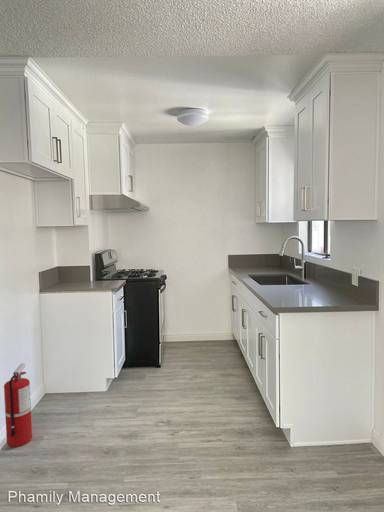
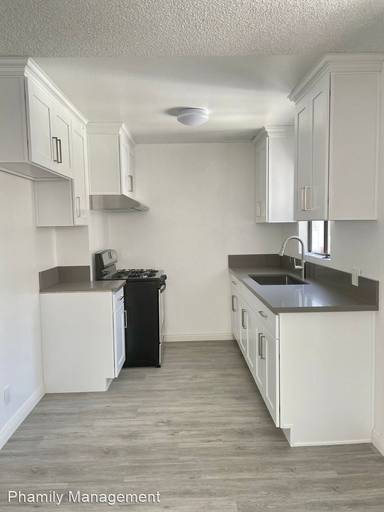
- fire extinguisher (18, 404)
